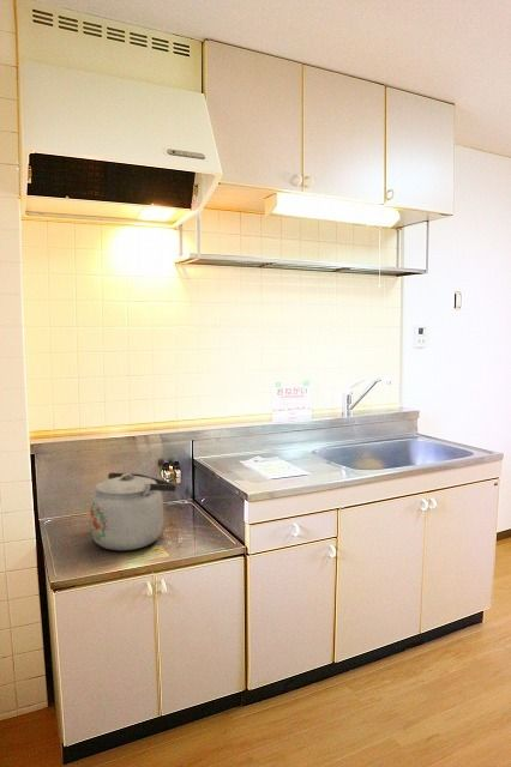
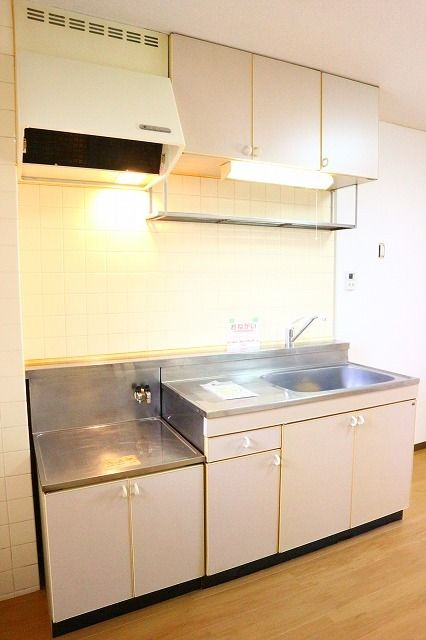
- kettle (124, 505)
